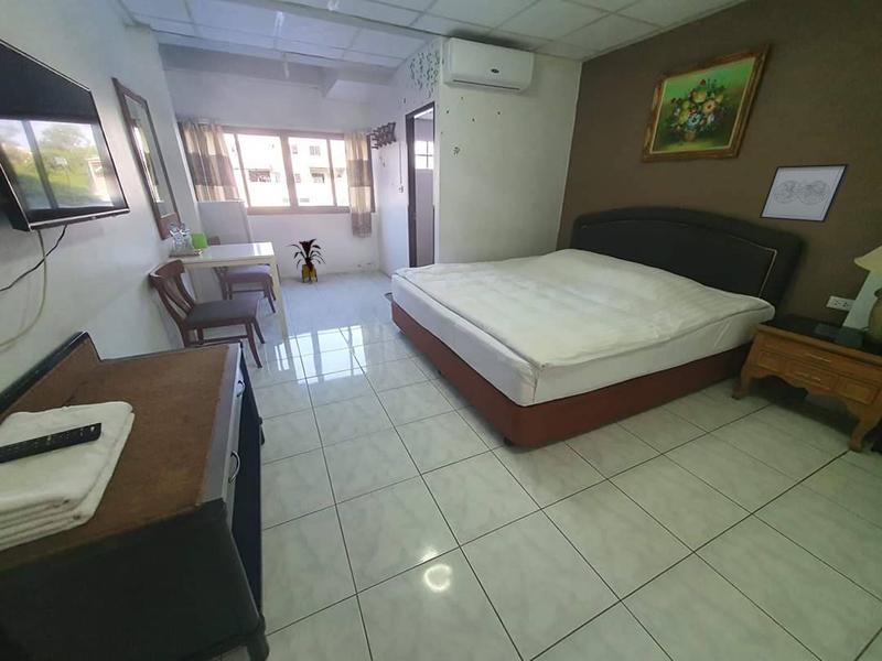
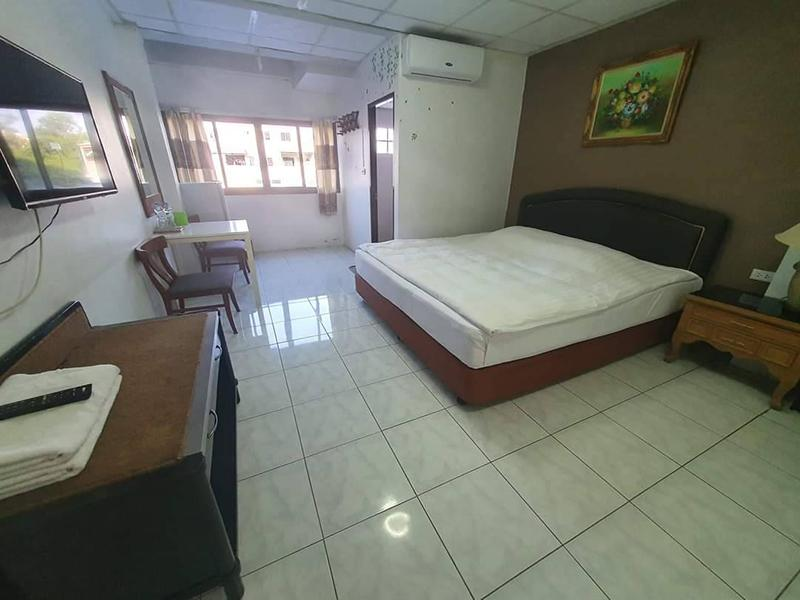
- wall art (800, 193)
- house plant (306, 261)
